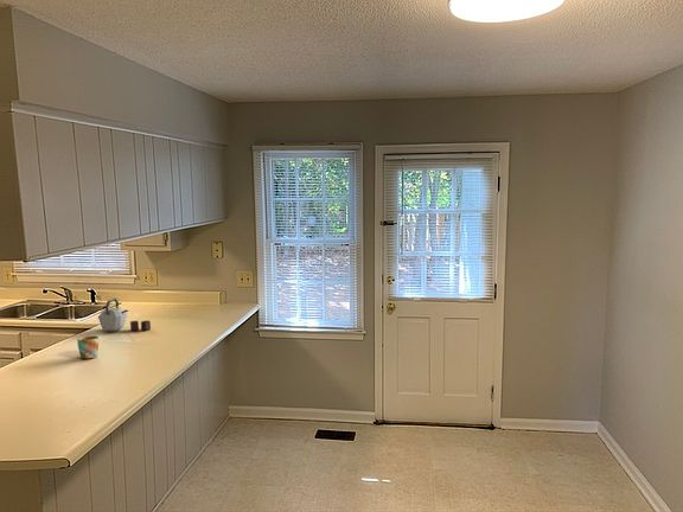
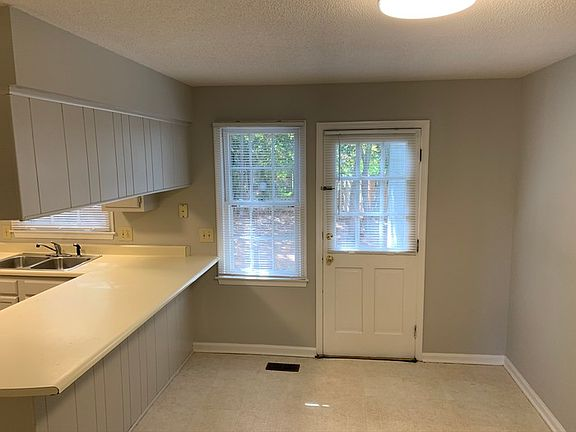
- kettle (125, 314)
- mug (89, 346)
